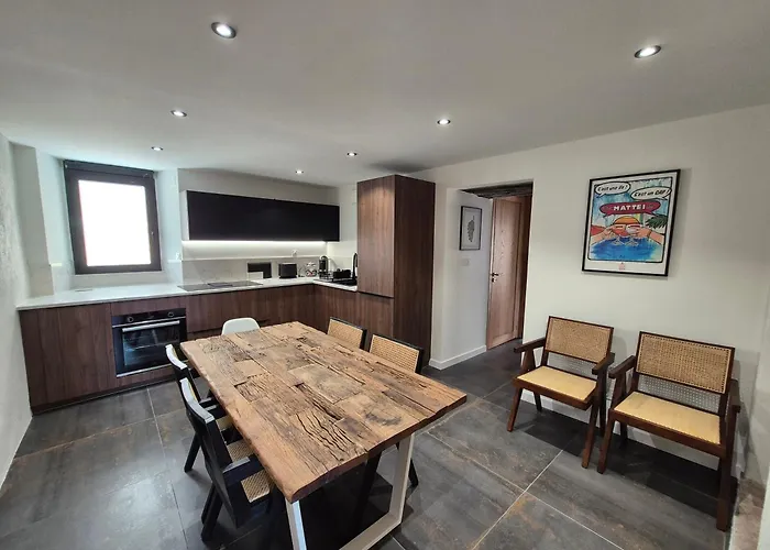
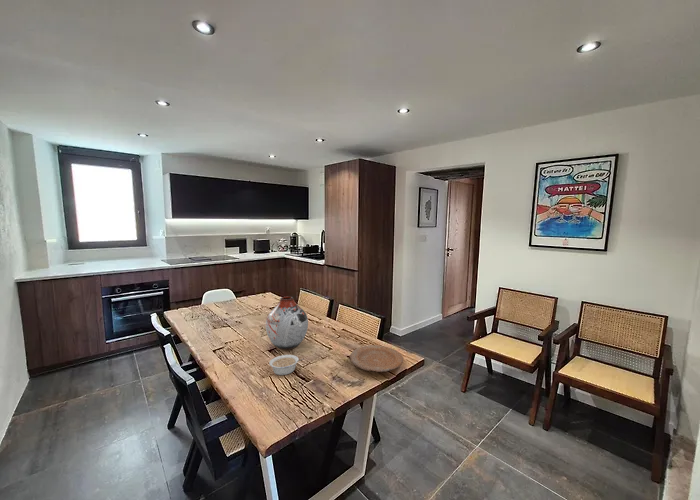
+ vase (287, 322)
+ legume (285, 364)
+ plate (376, 360)
